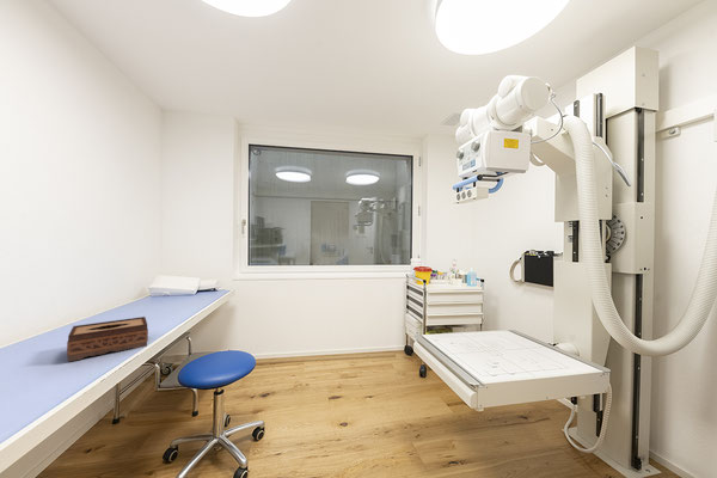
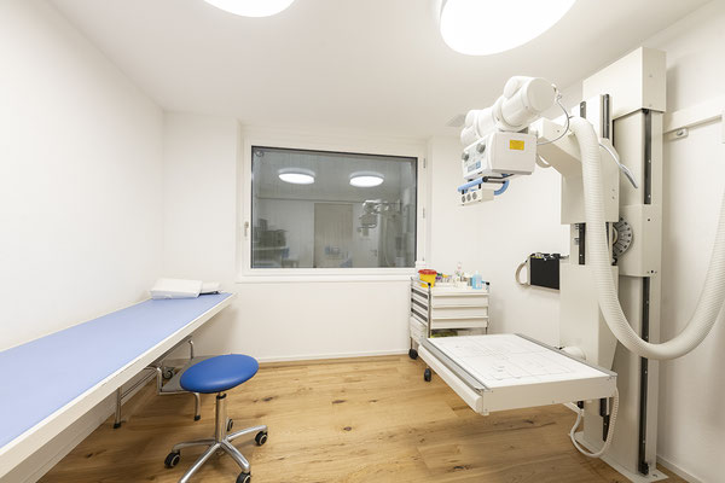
- tissue box (110, 336)
